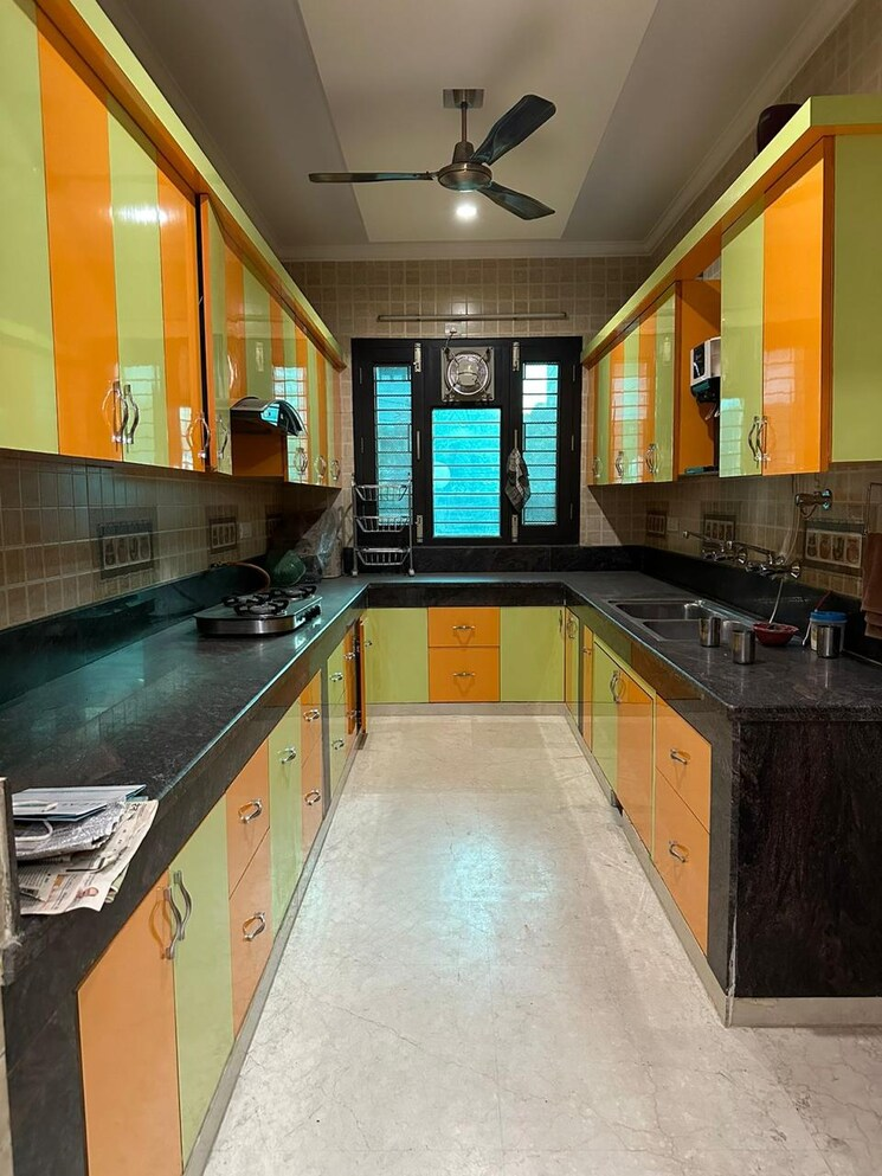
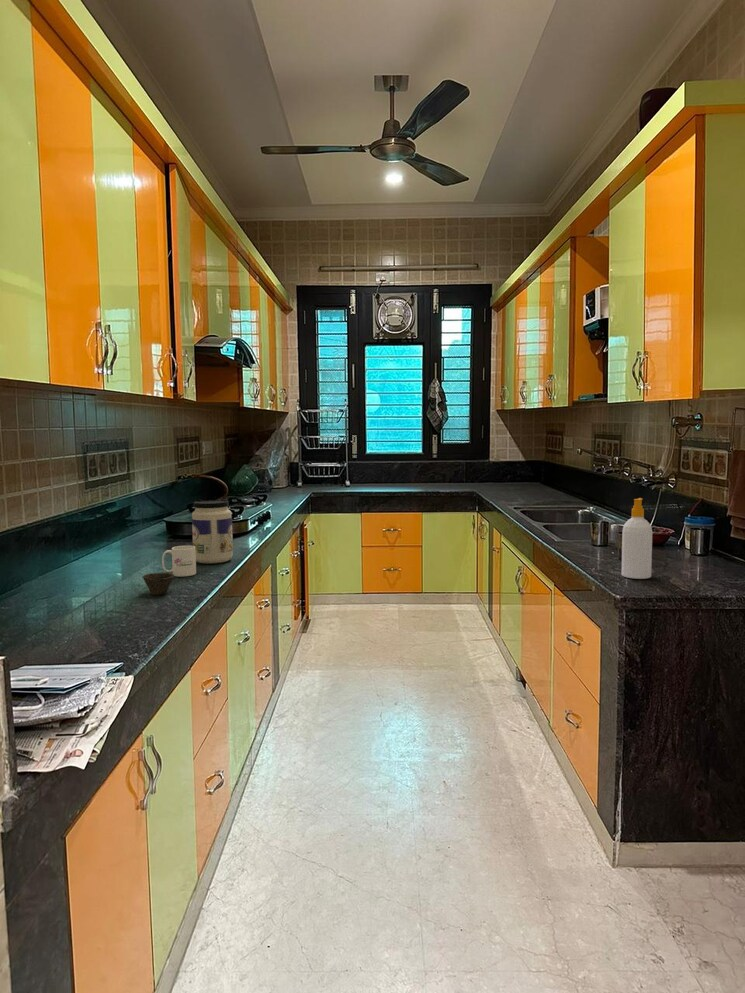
+ jar (212, 531)
+ mug (178, 560)
+ cup (158, 583)
+ soap bottle (637, 537)
